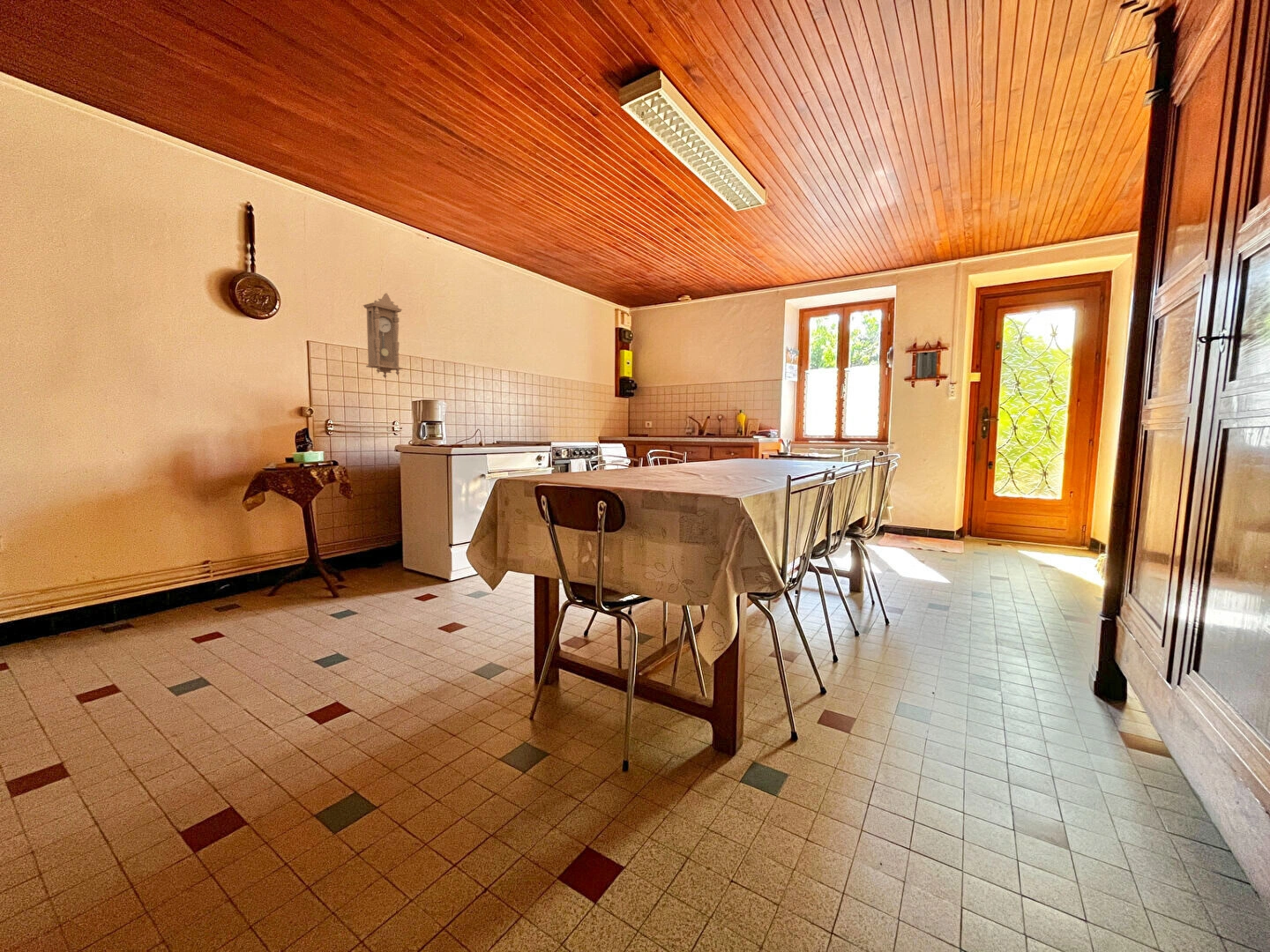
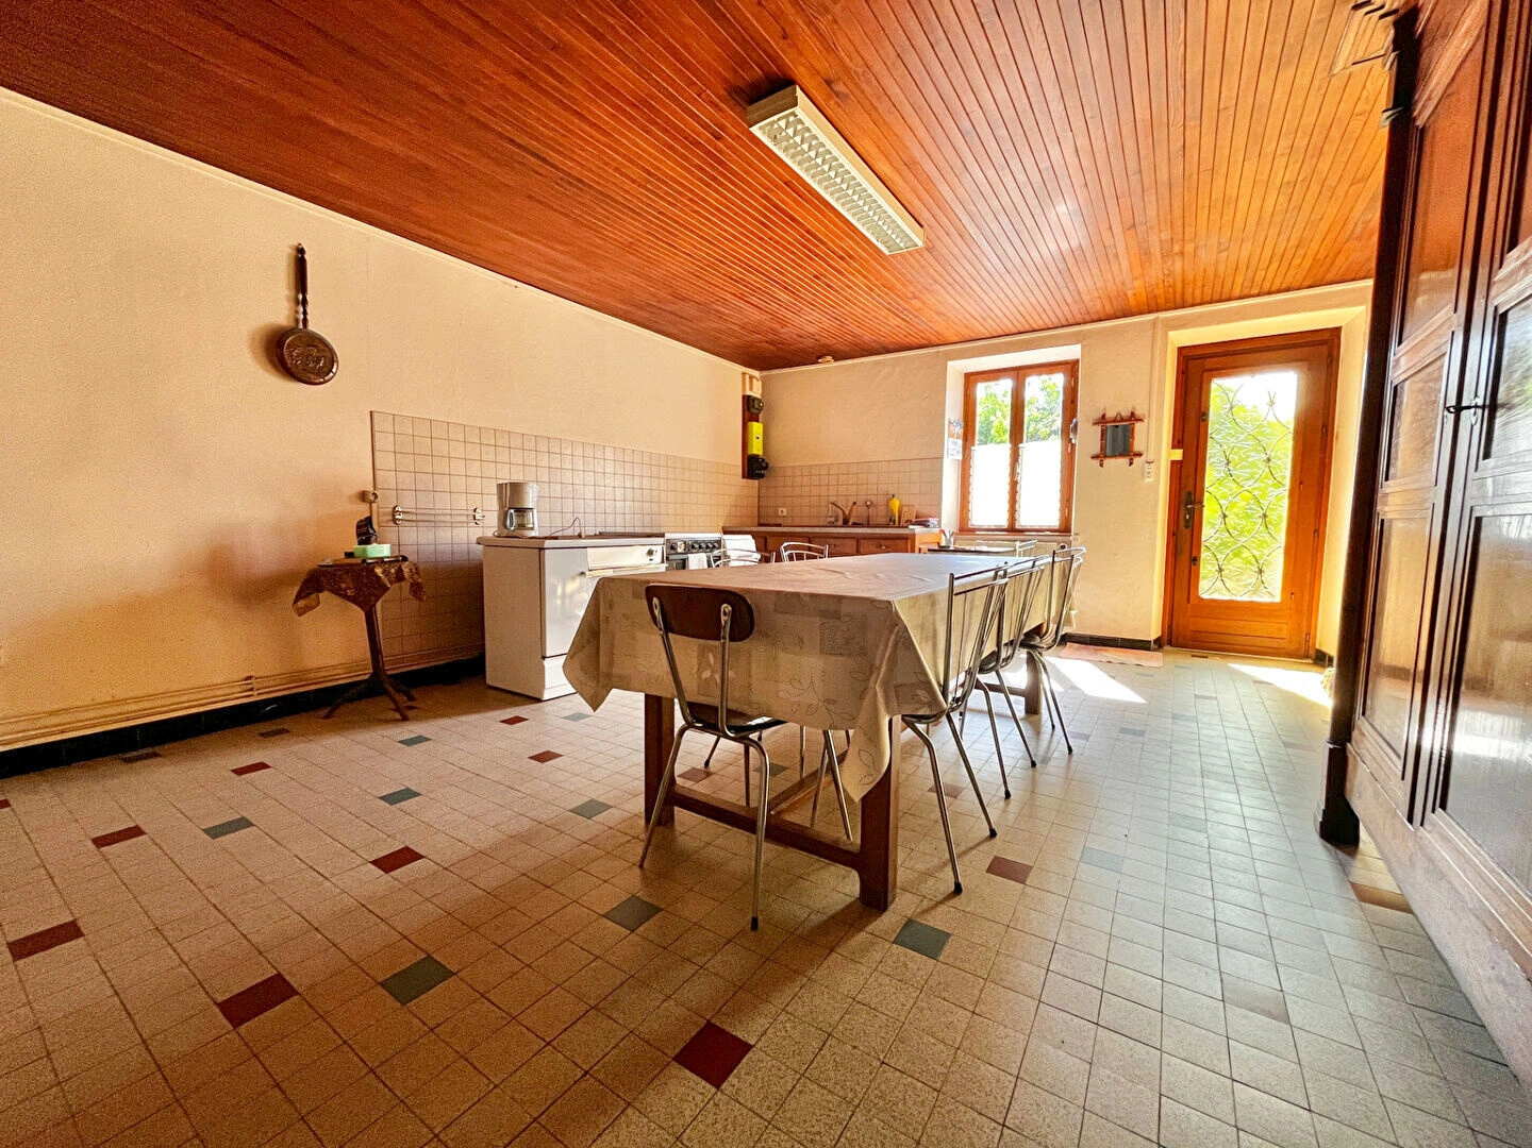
- pendulum clock (384, 336)
